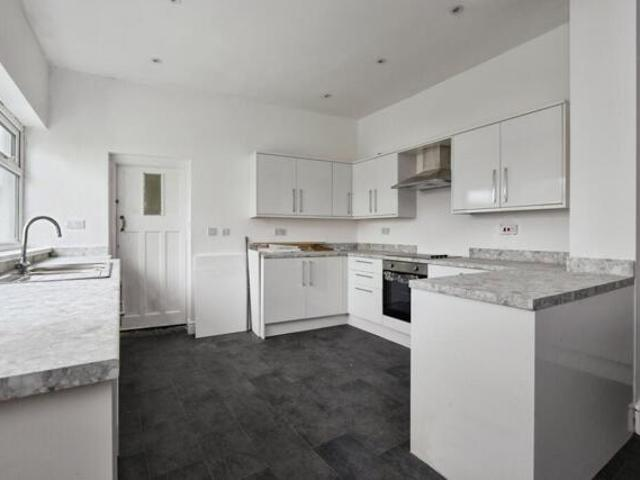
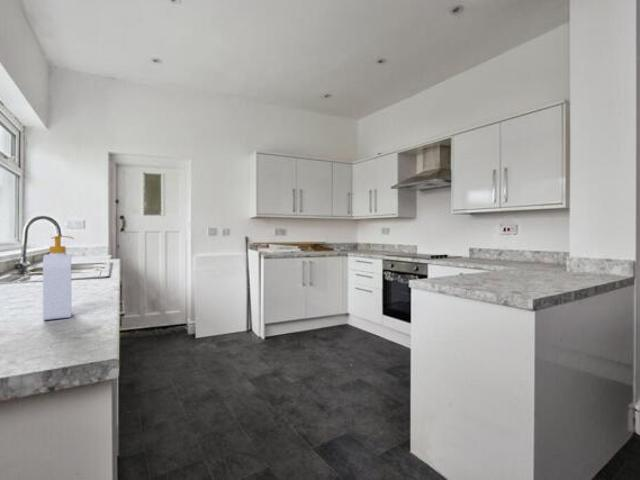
+ soap bottle (59, 275)
